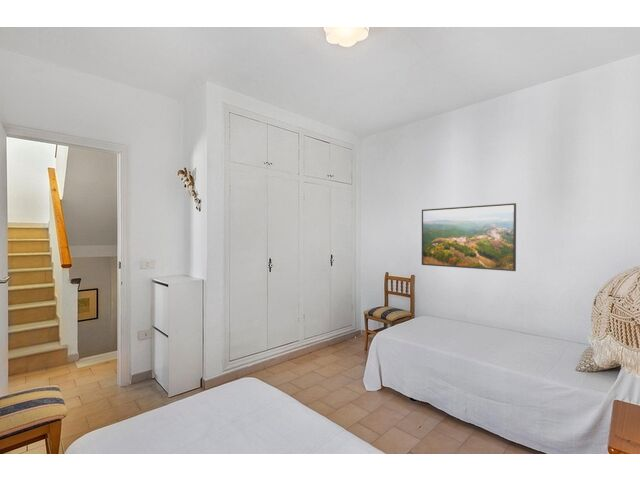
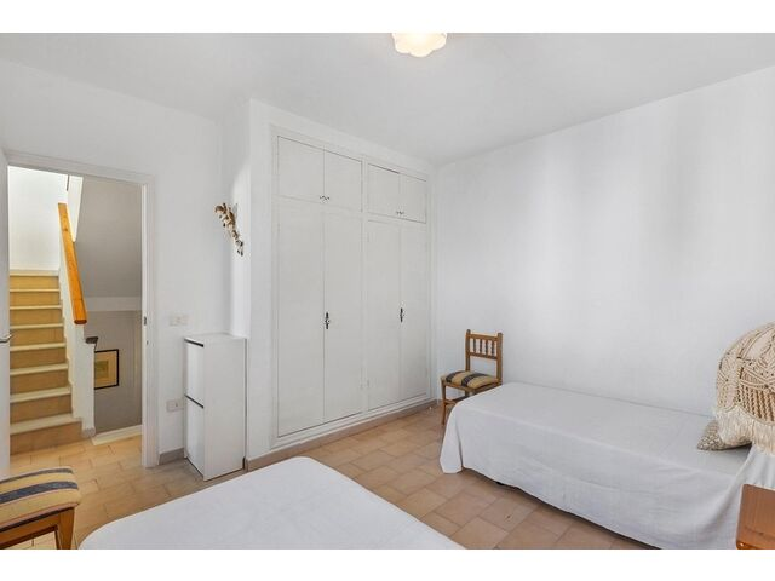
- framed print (464, 237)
